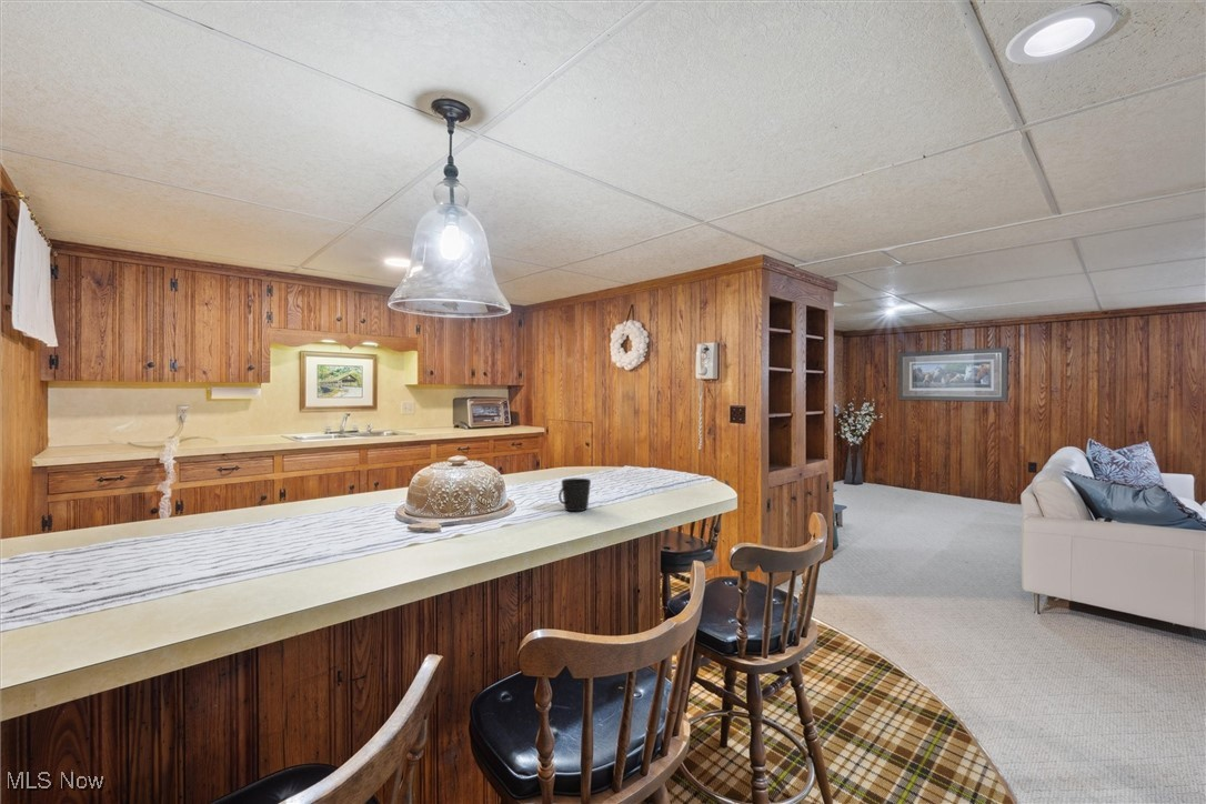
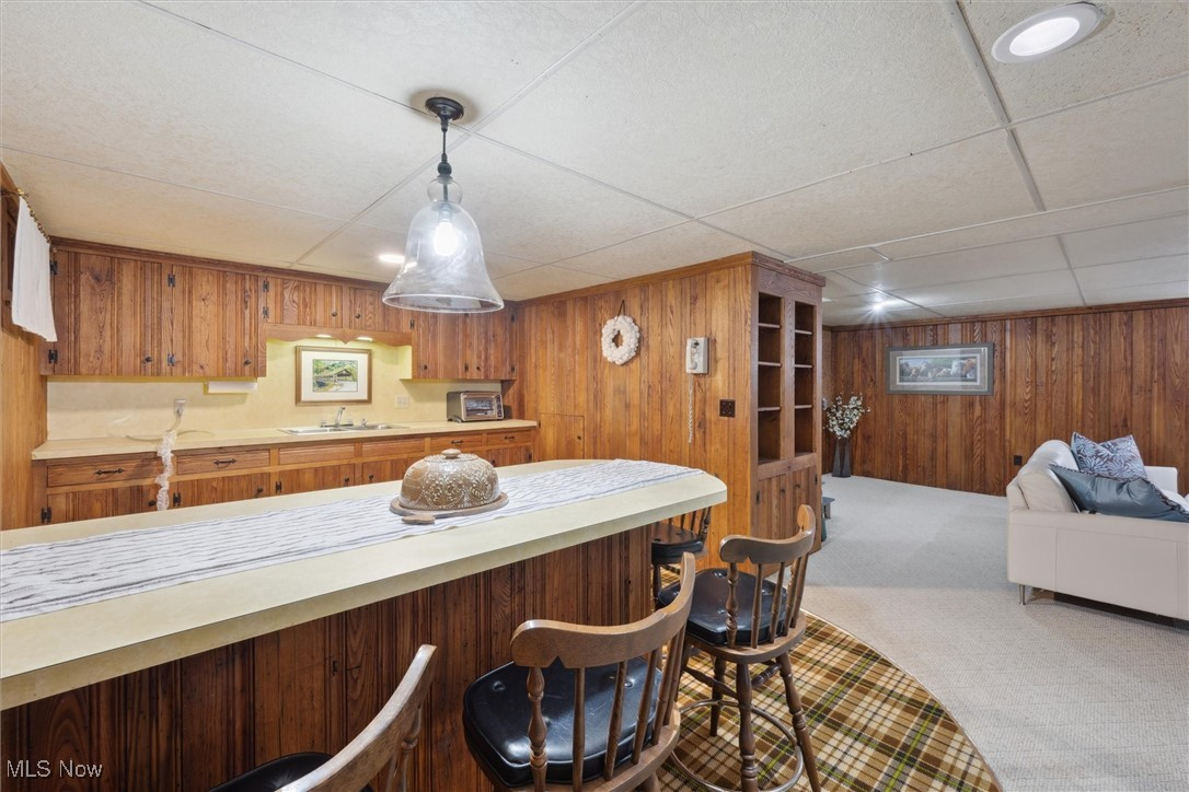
- cup (573, 494)
